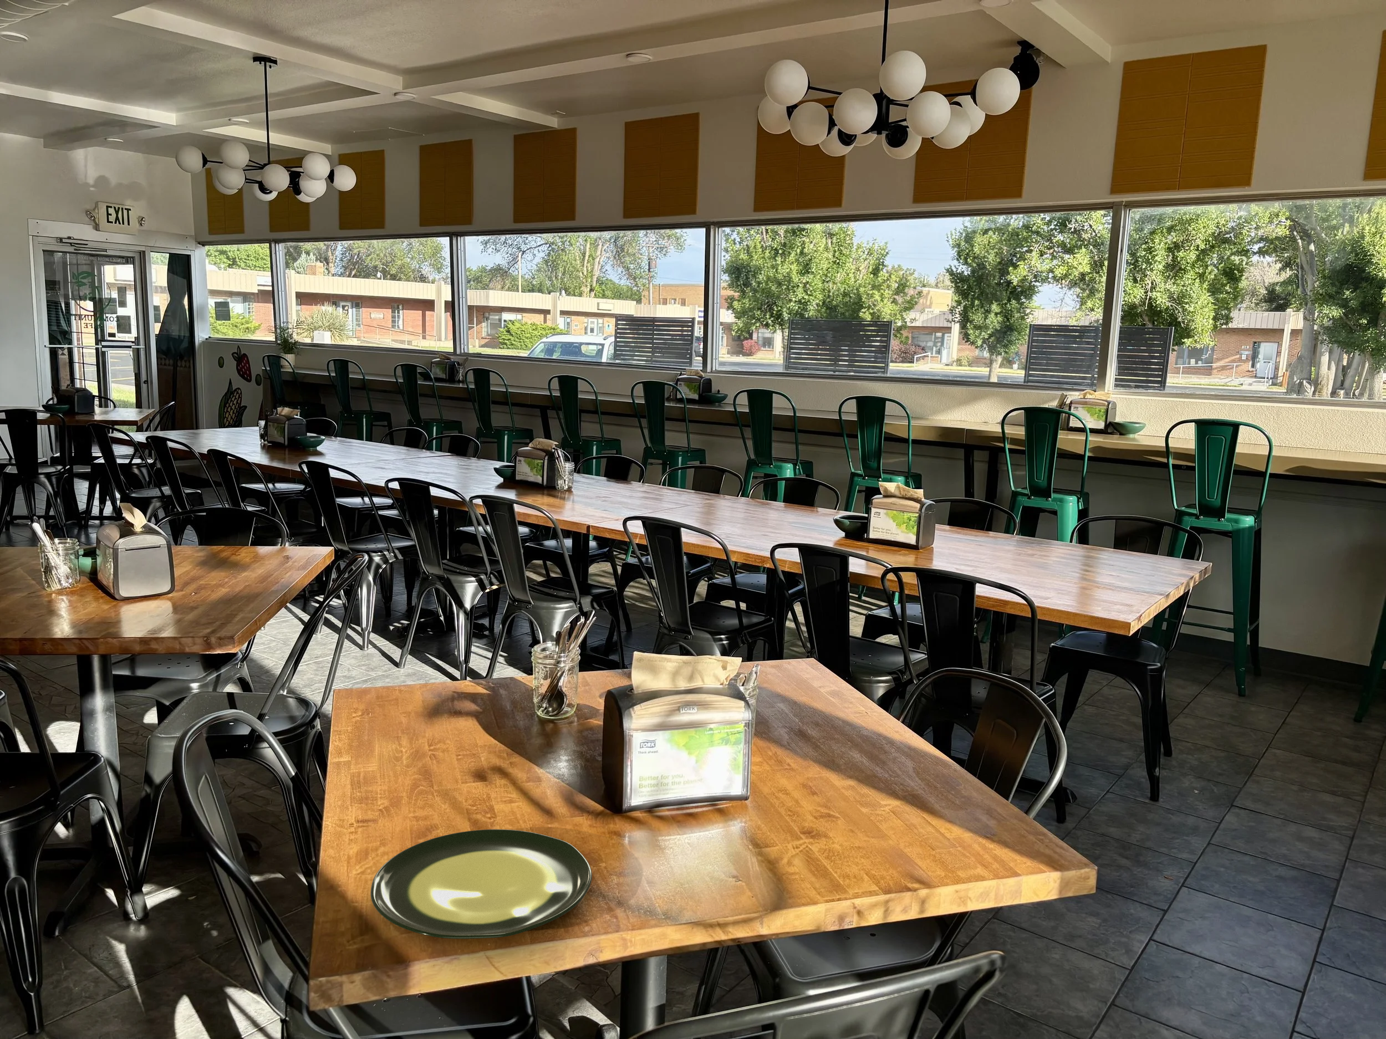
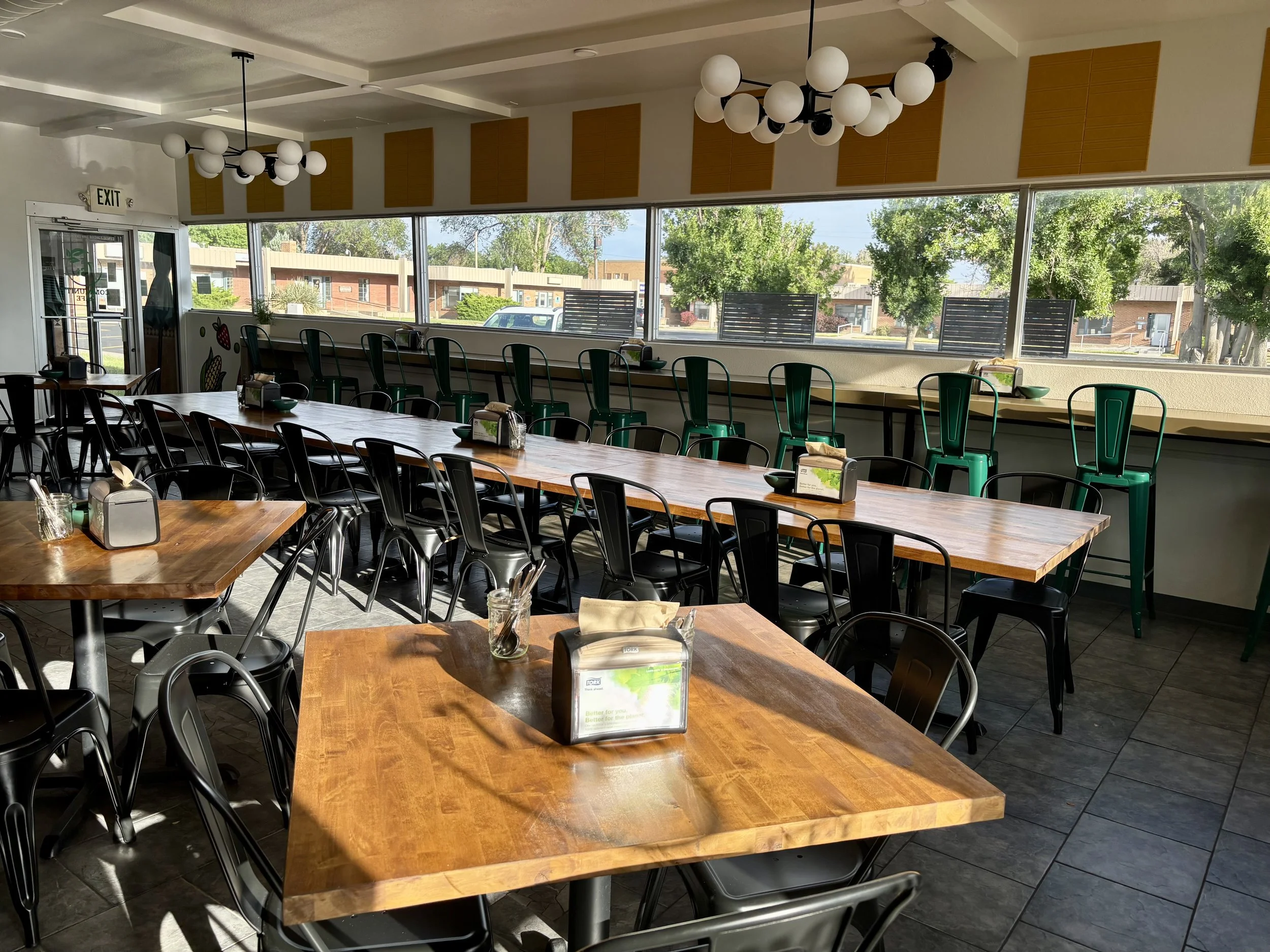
- plate (483, 885)
